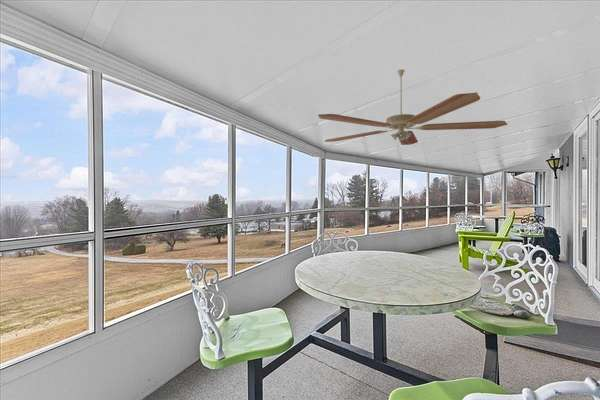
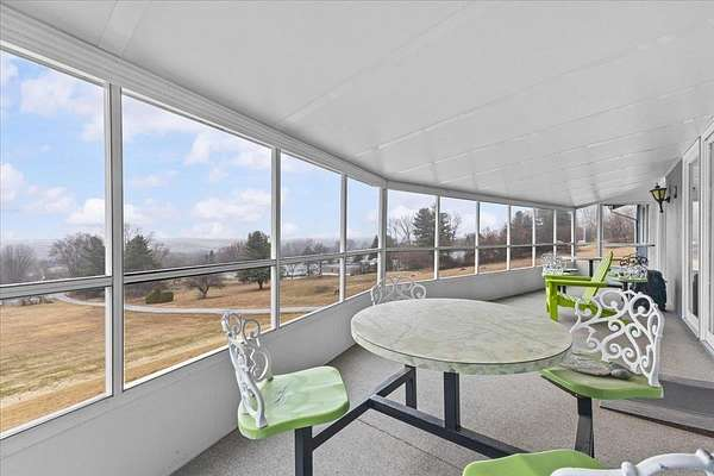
- ceiling fan (401, 106)
